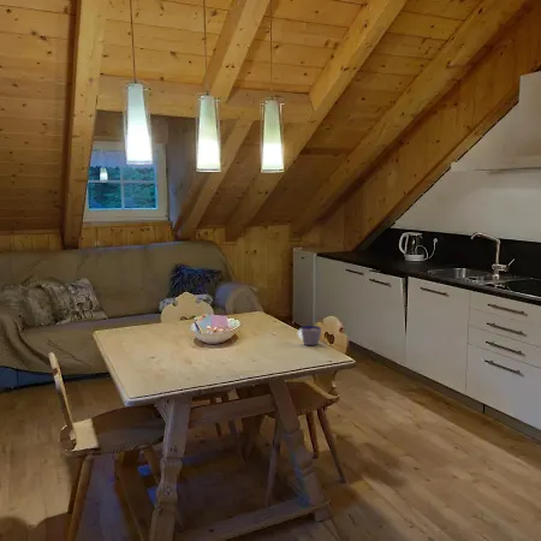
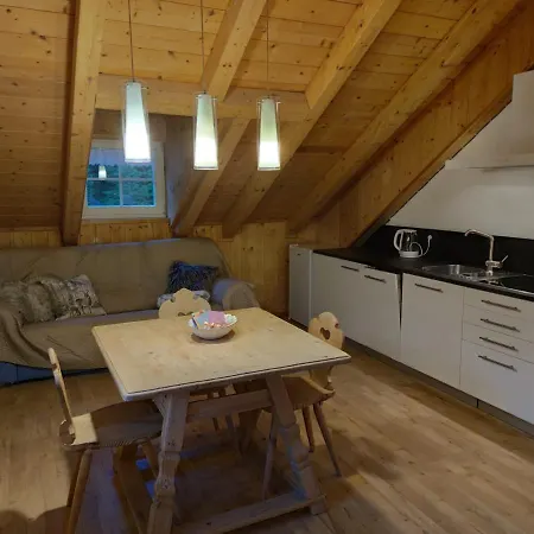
- cup (308, 334)
